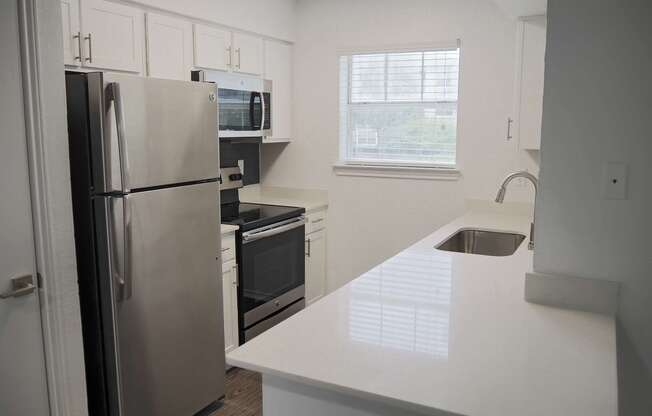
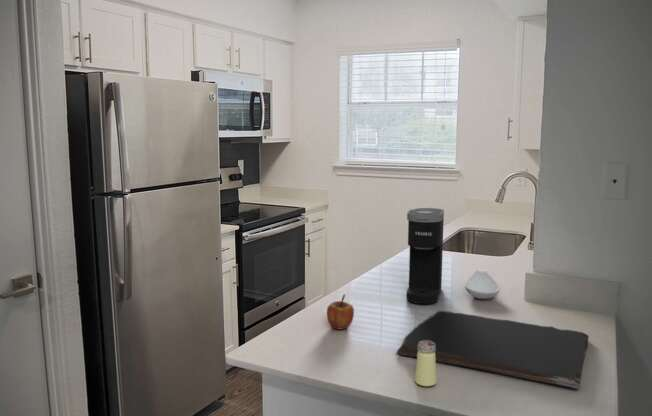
+ cutting board (495, 341)
+ coffee maker (425, 252)
+ apple (340, 310)
+ saltshaker (426, 362)
+ spoon rest (480, 282)
